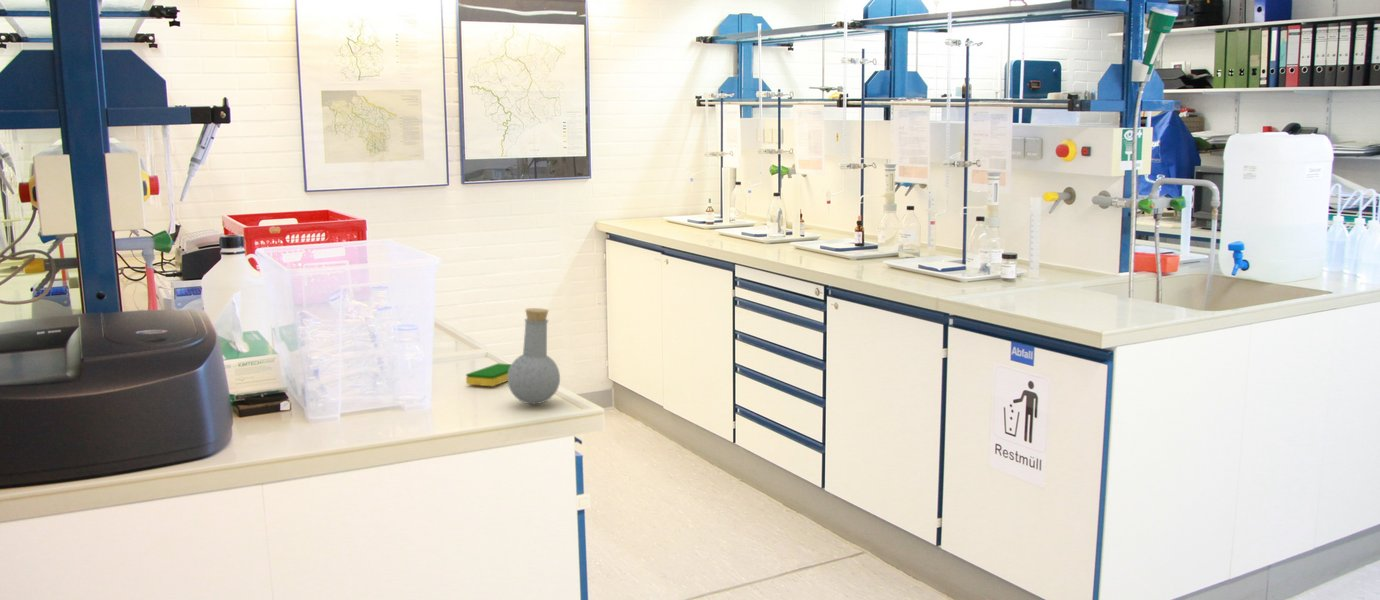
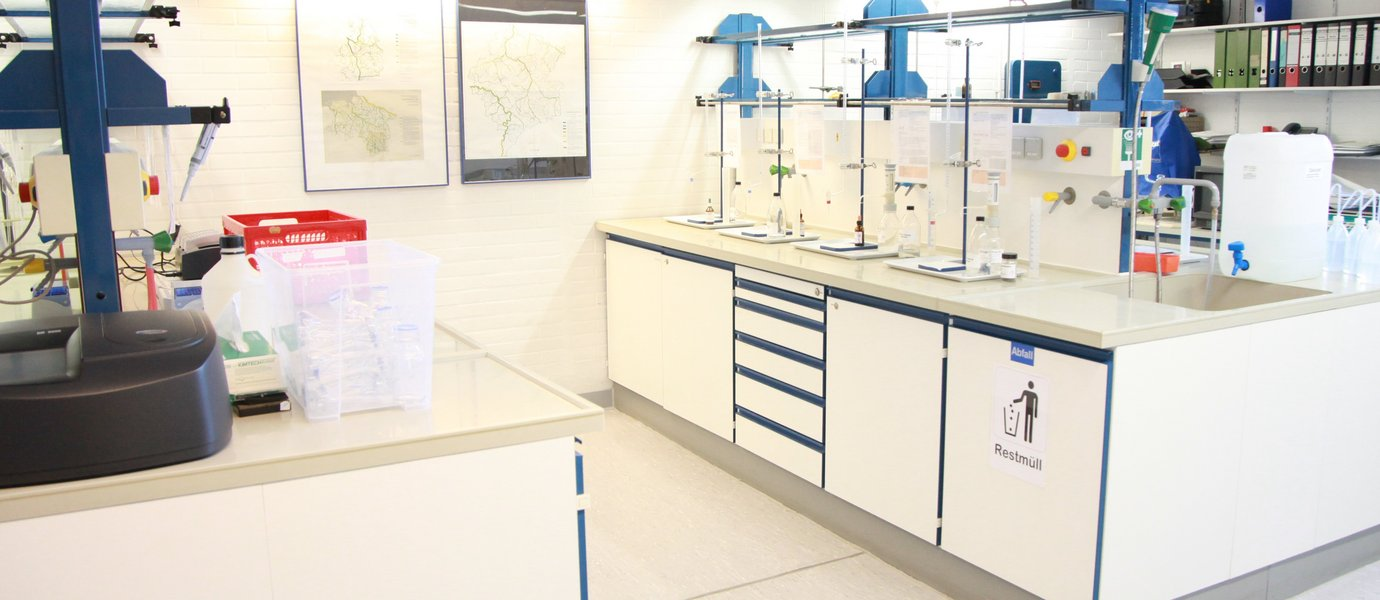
- flask (533, 356)
- dish sponge (495, 374)
